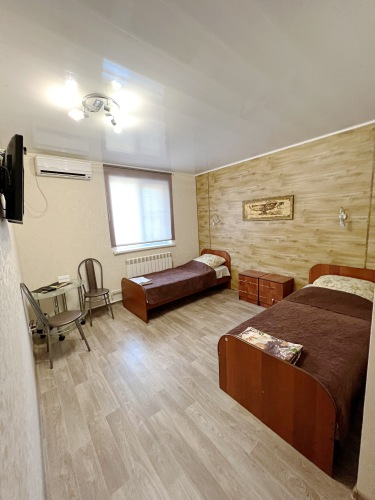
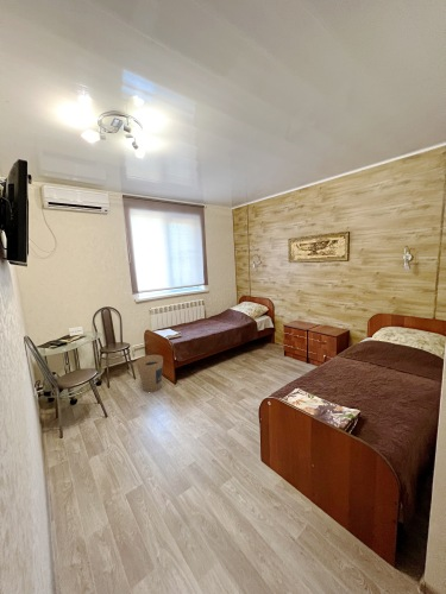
+ trash can (151, 373)
